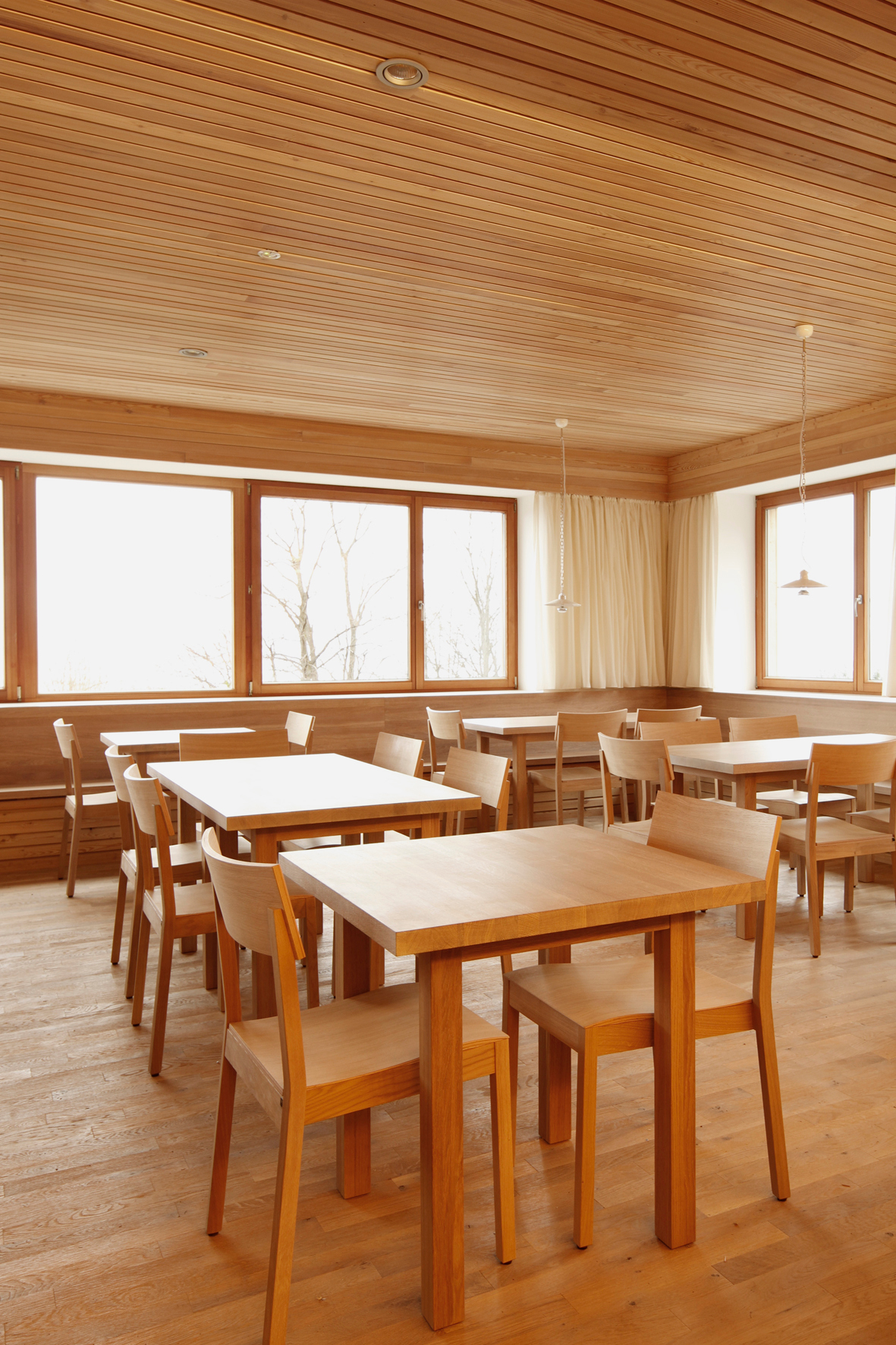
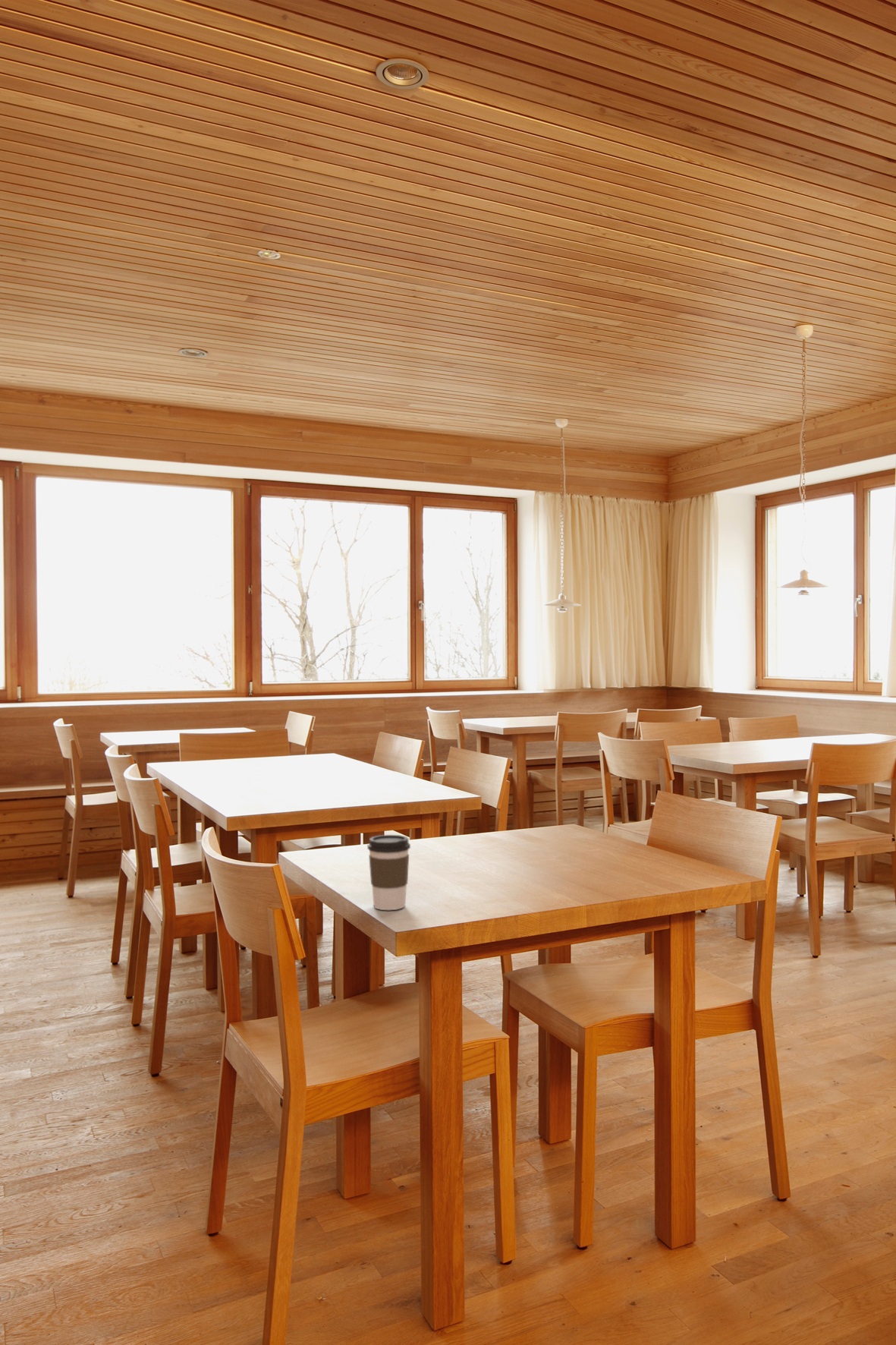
+ coffee cup (389, 872)
